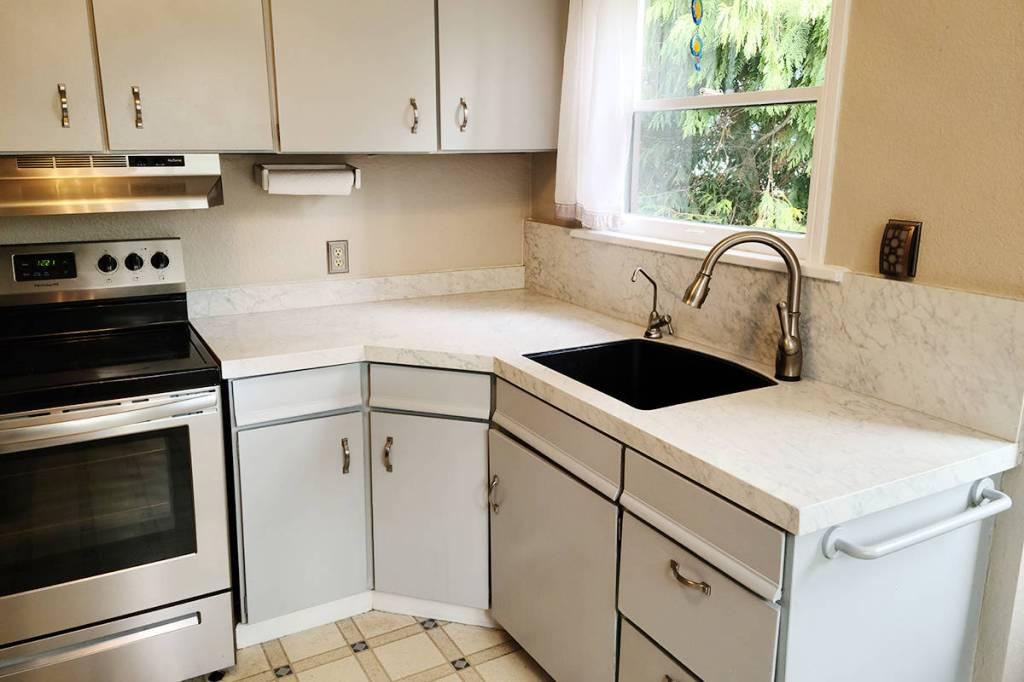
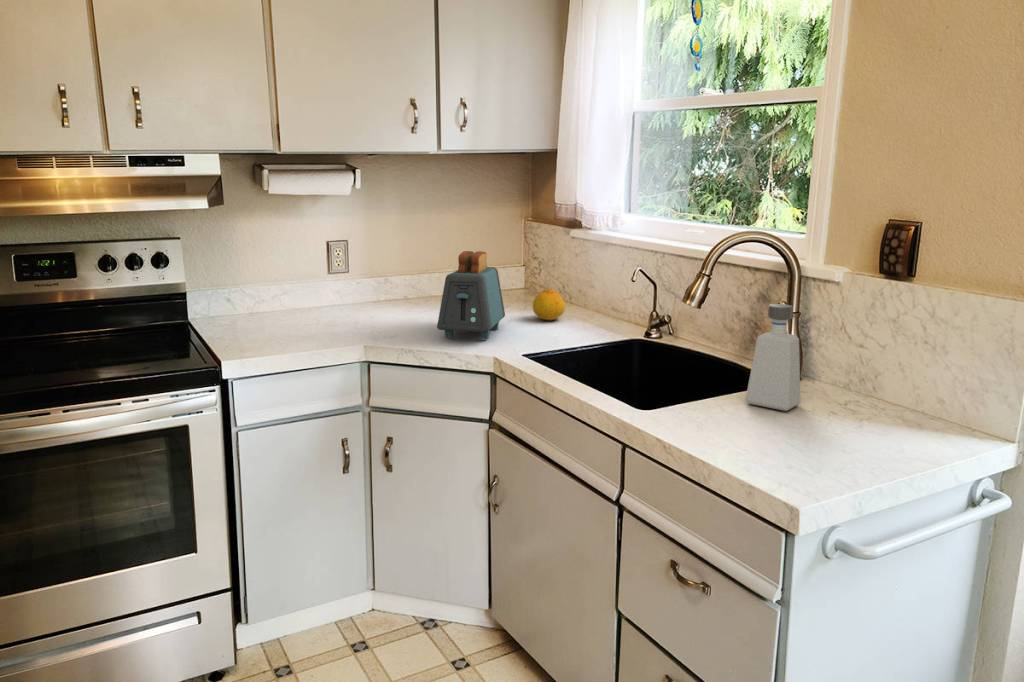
+ toaster (472, 292)
+ fruit (548, 304)
+ soap dispenser (776, 355)
